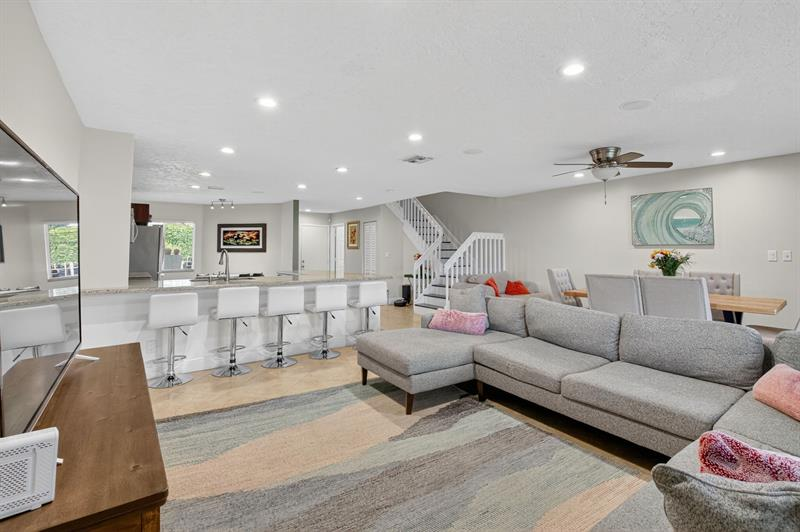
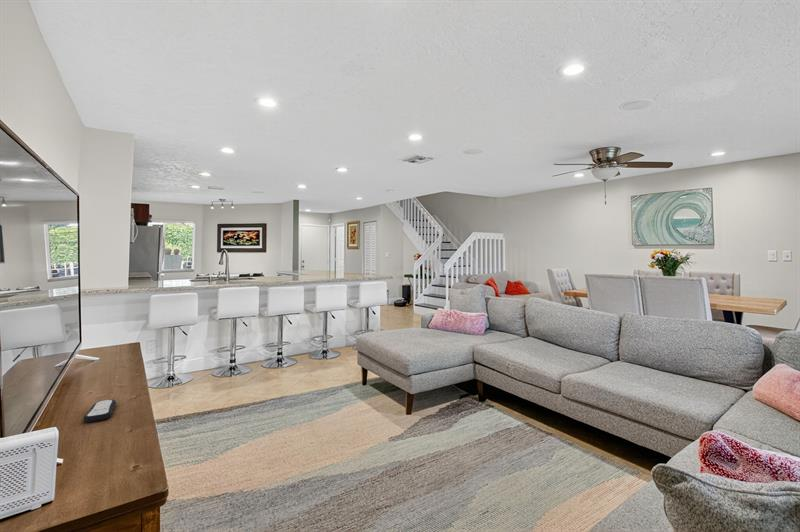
+ remote control (101, 409)
